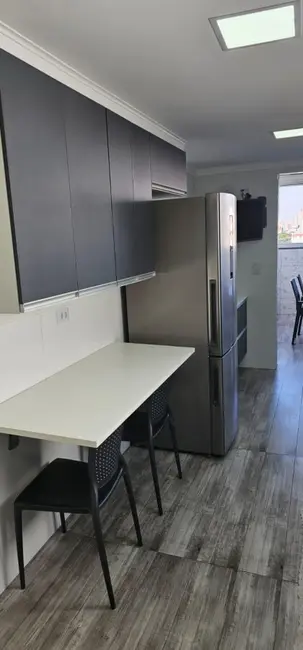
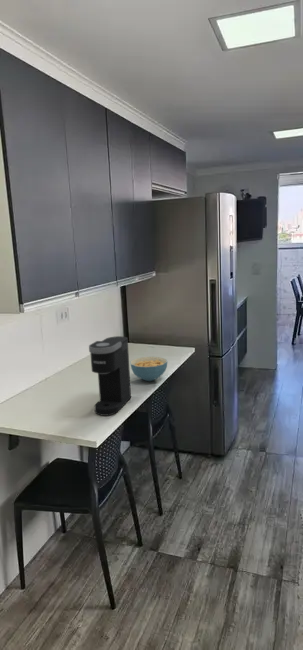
+ cereal bowl (149, 370)
+ coffee maker (111, 373)
